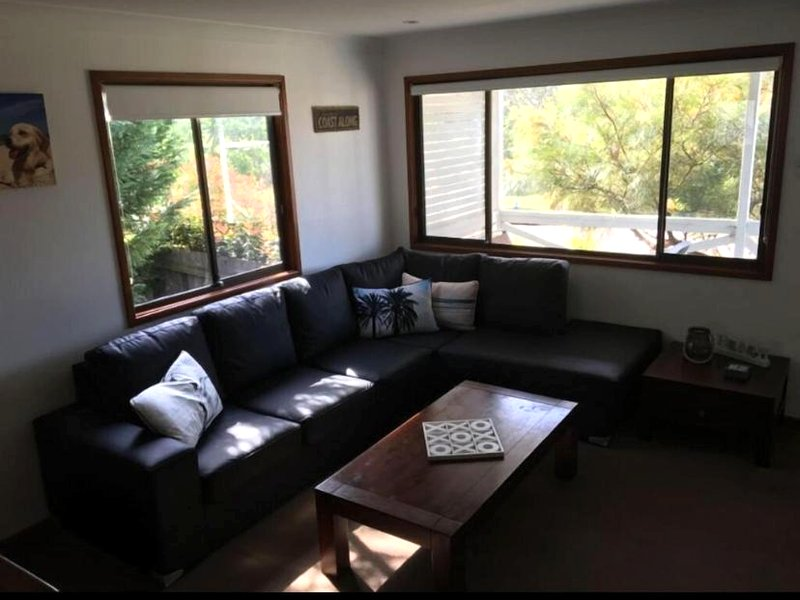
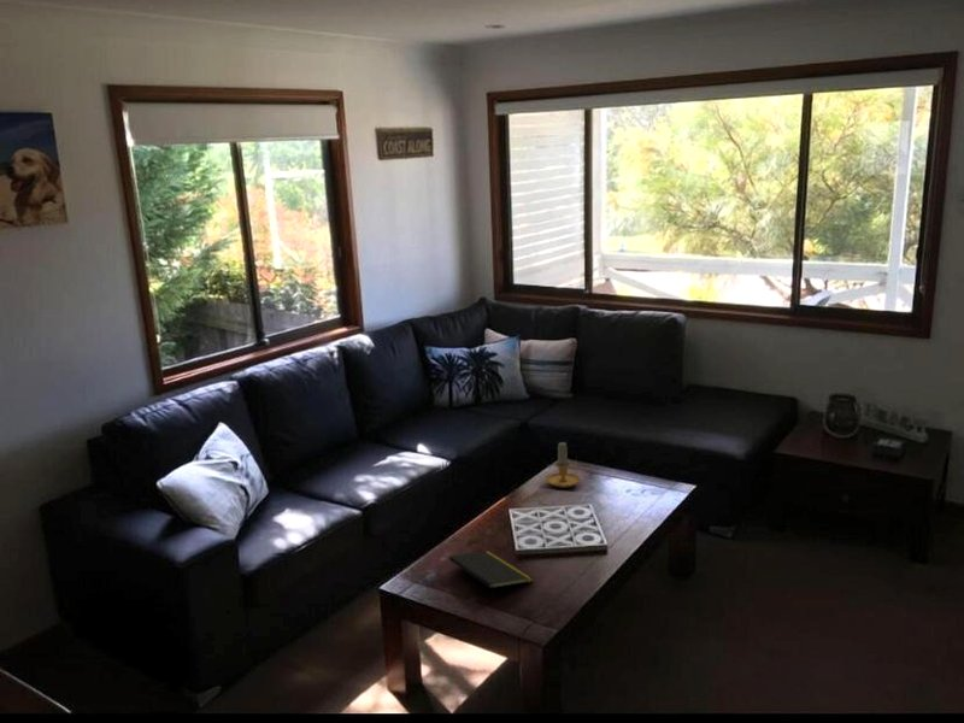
+ notepad (490, 568)
+ candle (565, 462)
